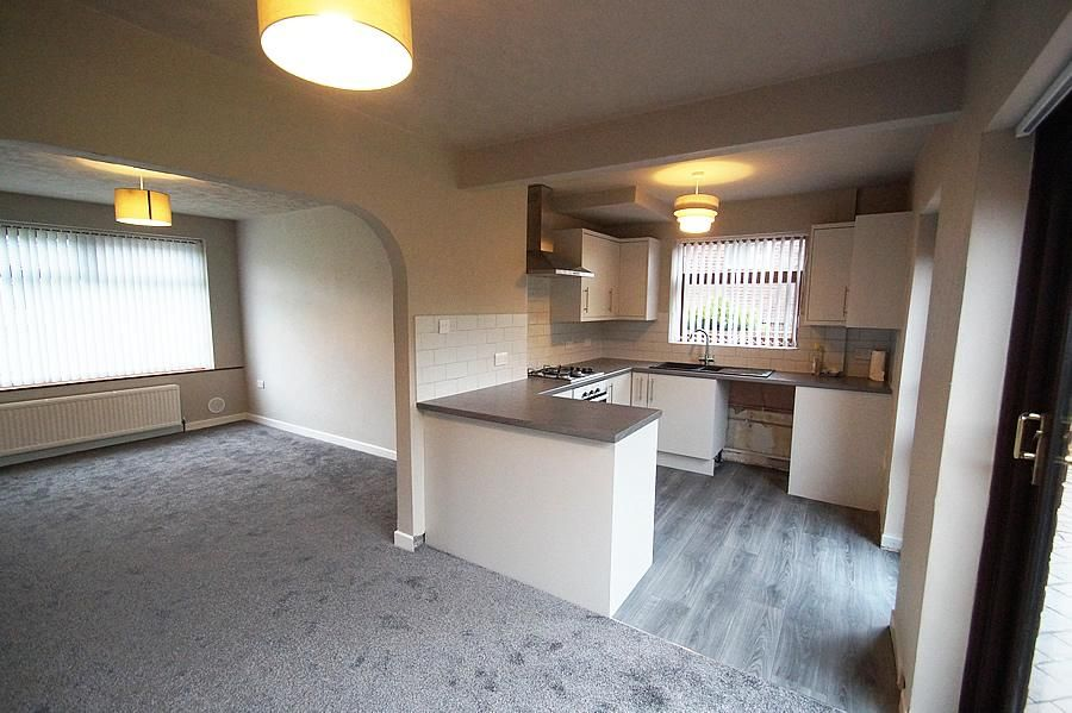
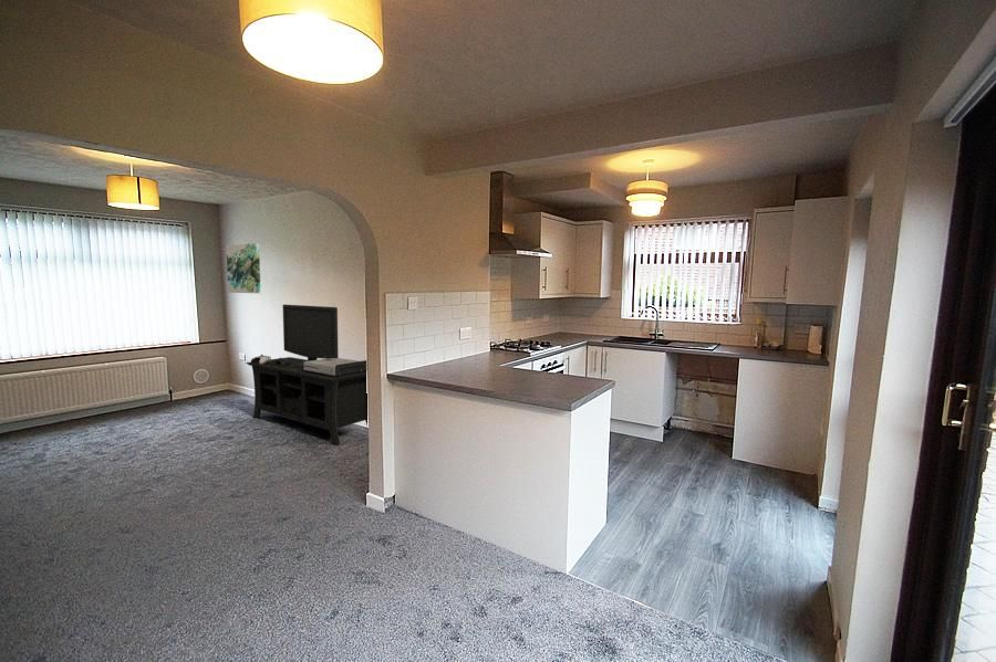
+ wall art (242, 269)
+ media console (308, 366)
